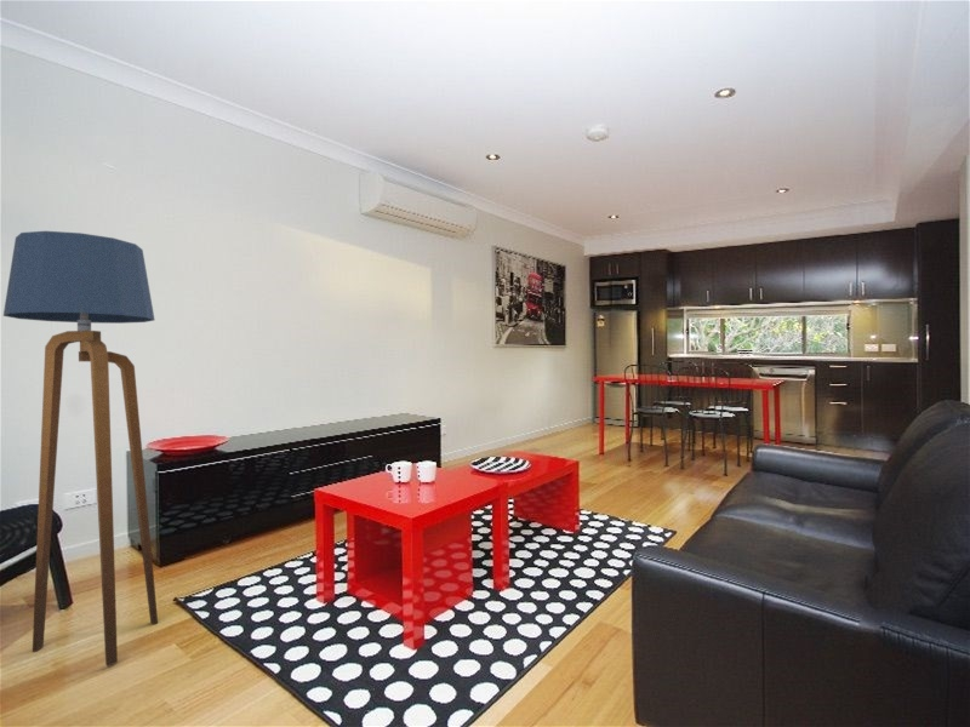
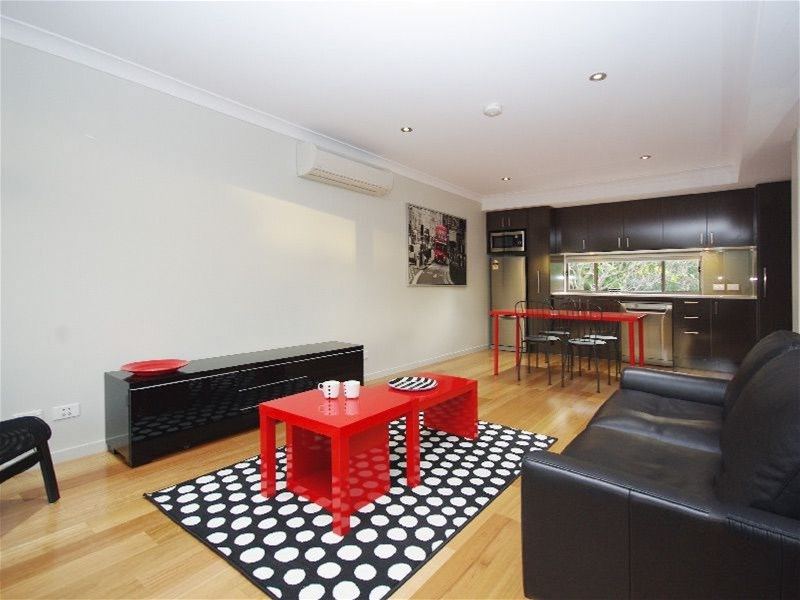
- floor lamp (95, 443)
